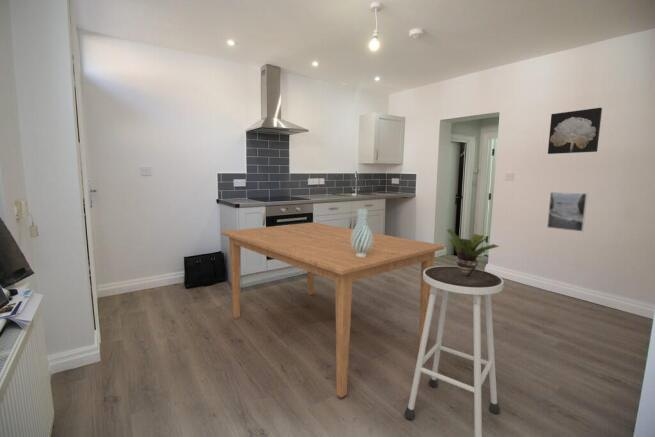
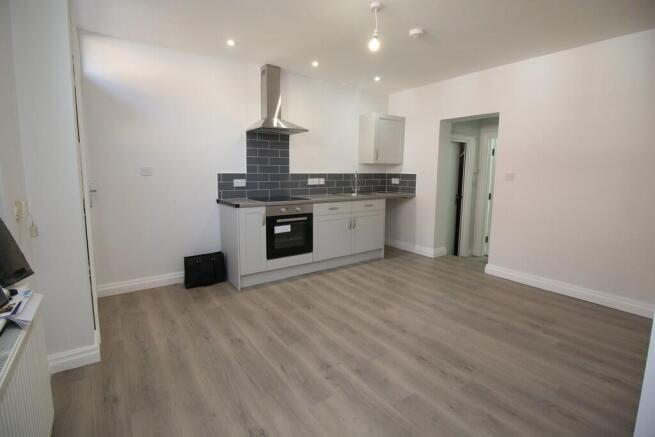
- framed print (566, 211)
- stool (455, 350)
- dining table (325, 277)
- vase (361, 232)
- potted plant (467, 253)
- wall art (573, 132)
